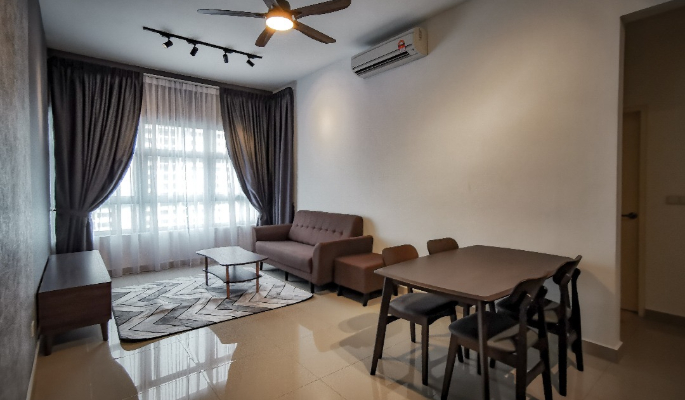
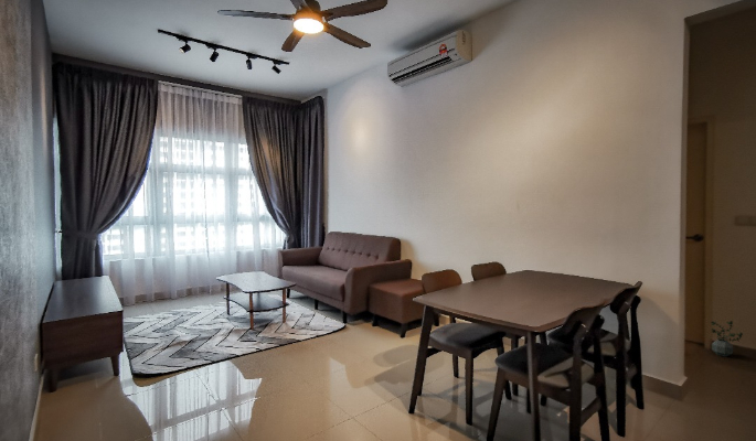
+ potted plant (725, 337)
